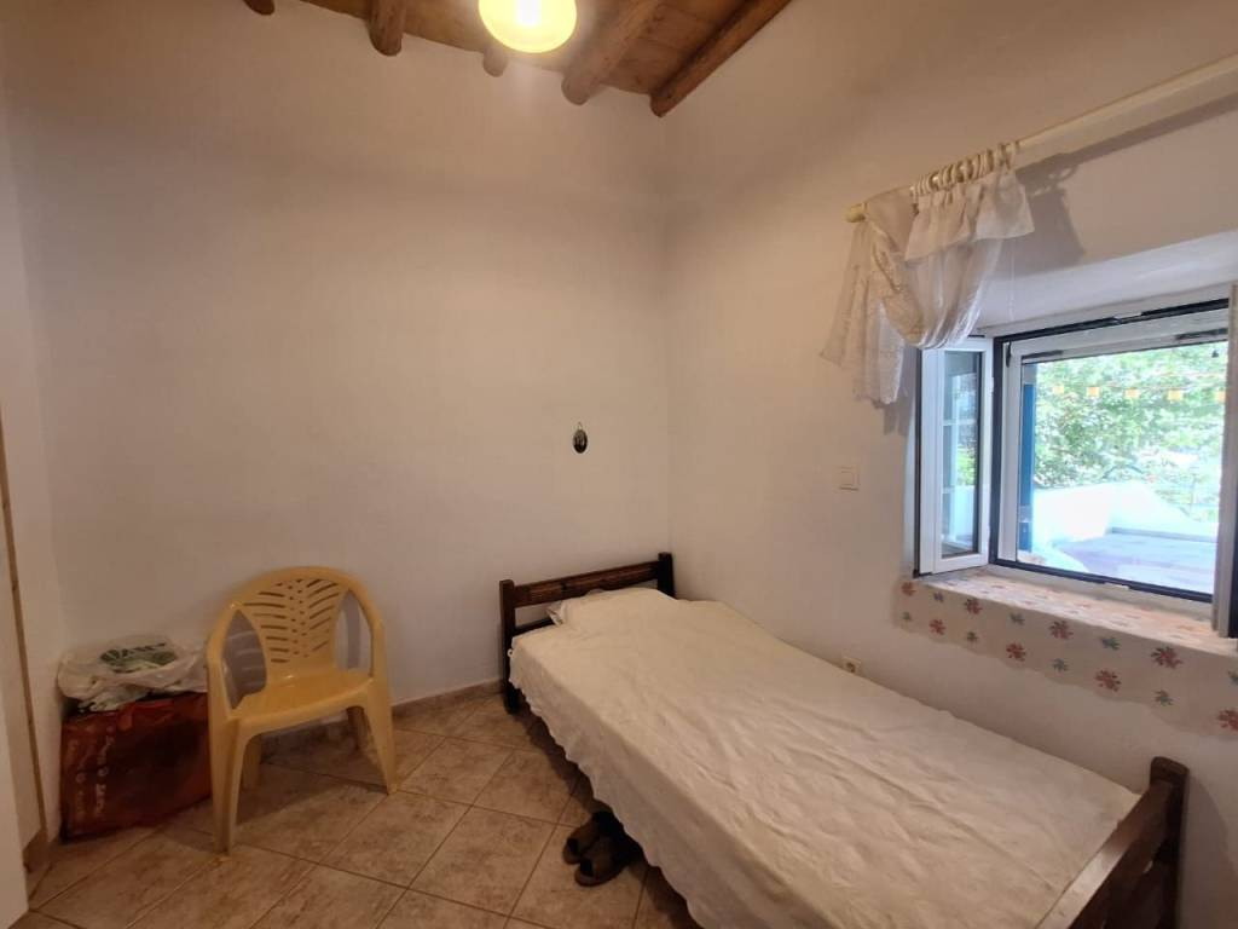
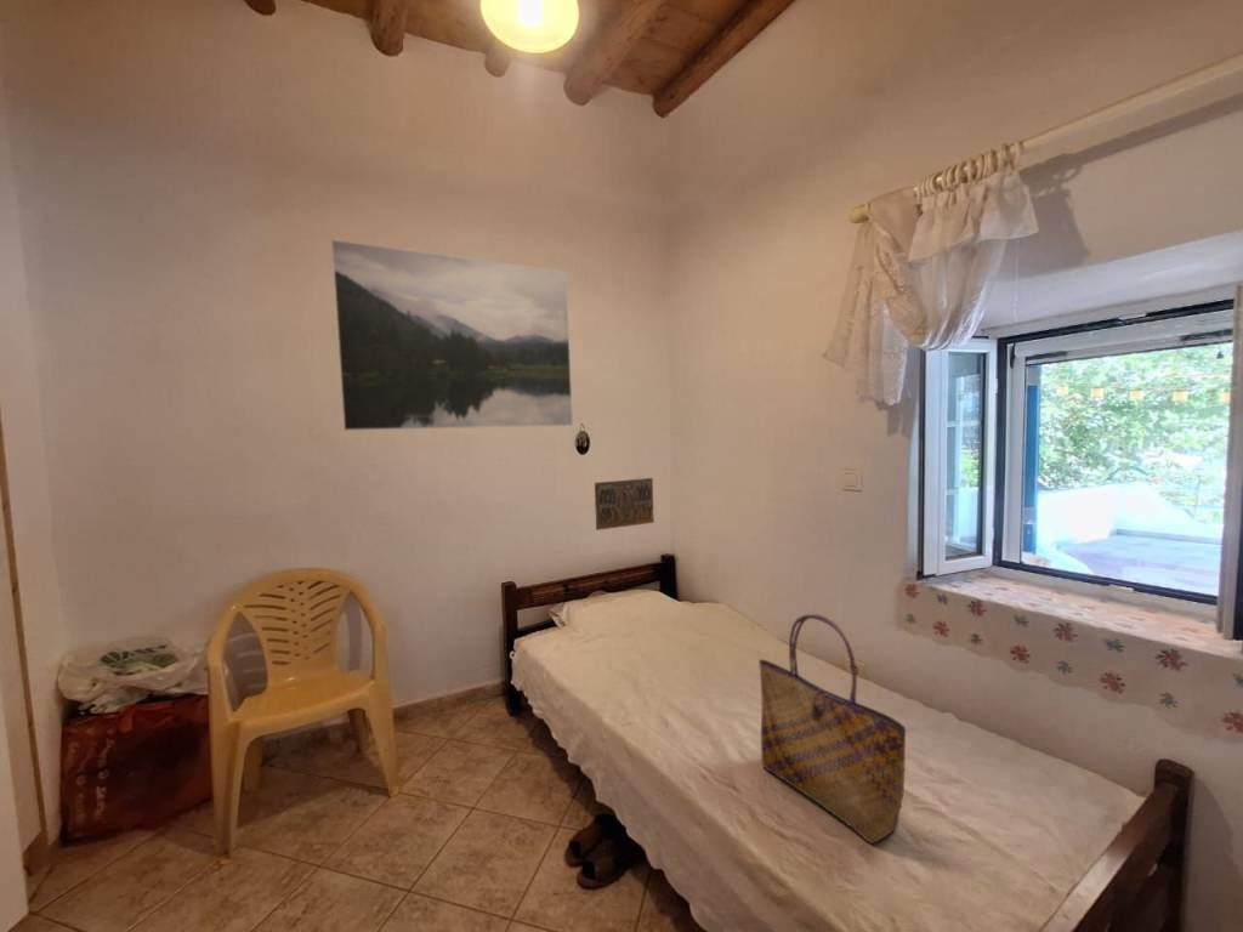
+ religious icon (625, 502)
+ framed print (465, 343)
+ tote bag (821, 706)
